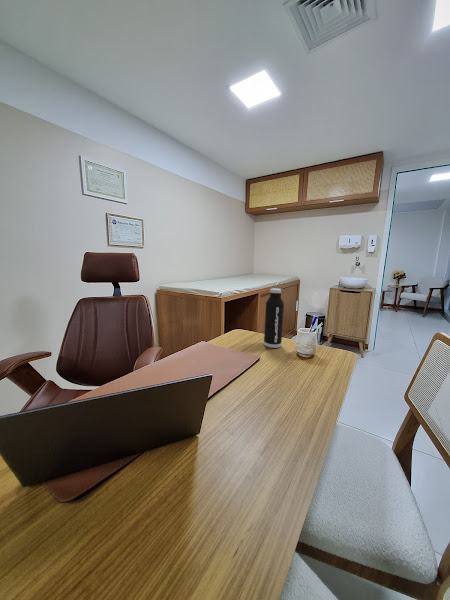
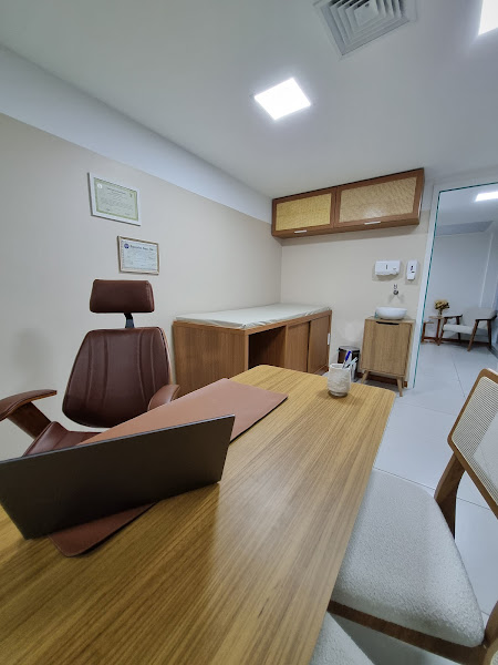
- water bottle (274, 317)
